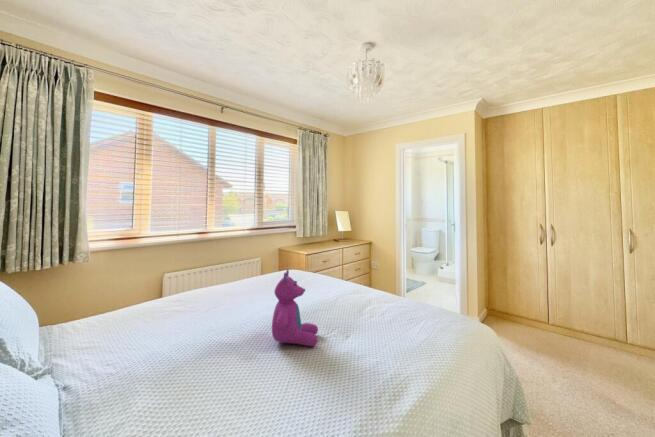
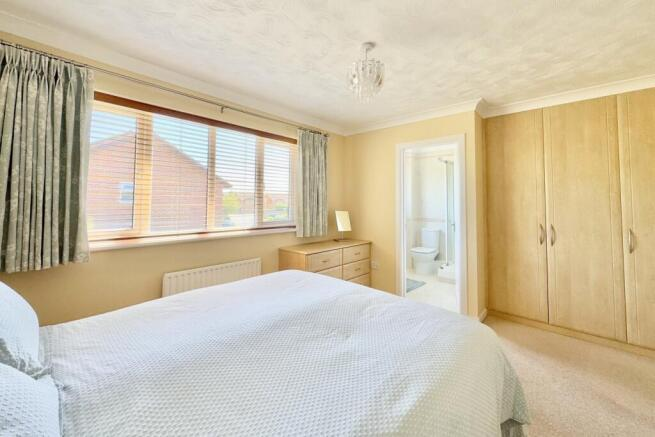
- stuffed bear (295, 305)
